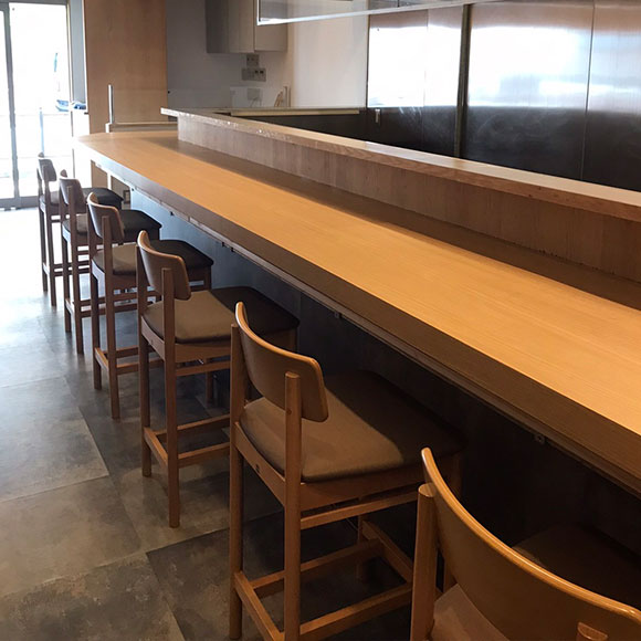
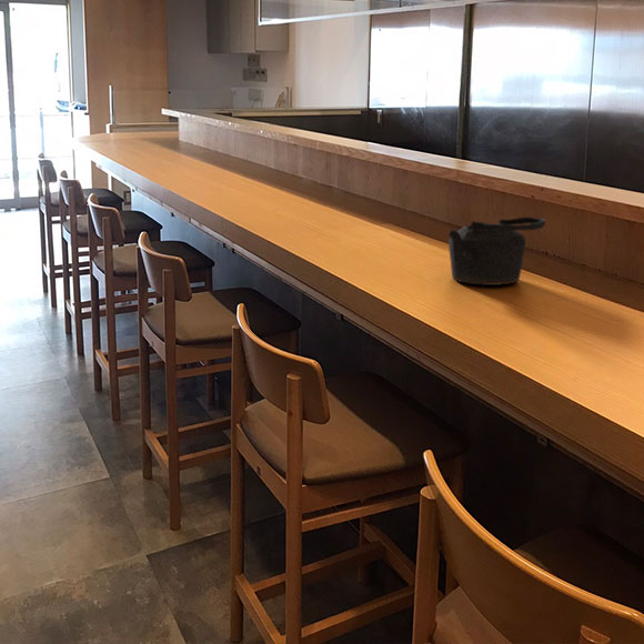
+ teapot (486, 250)
